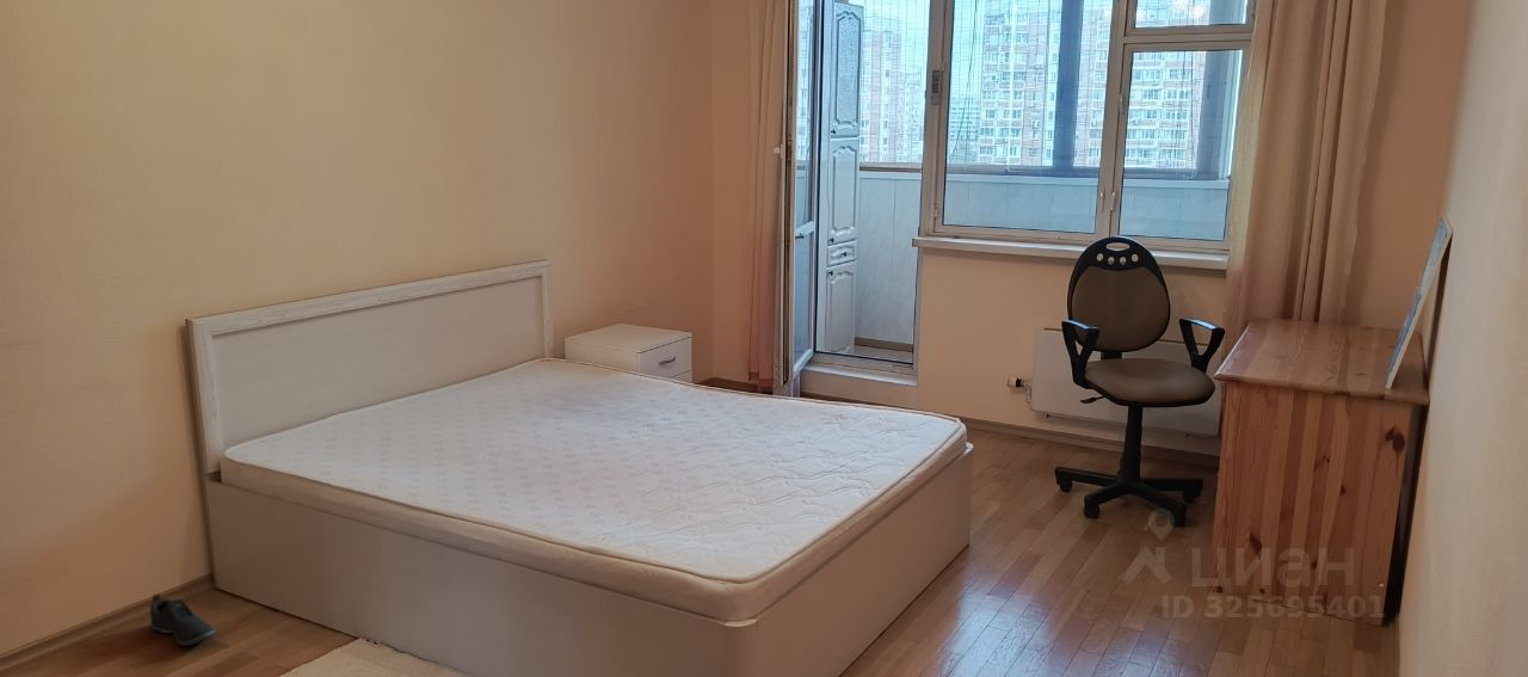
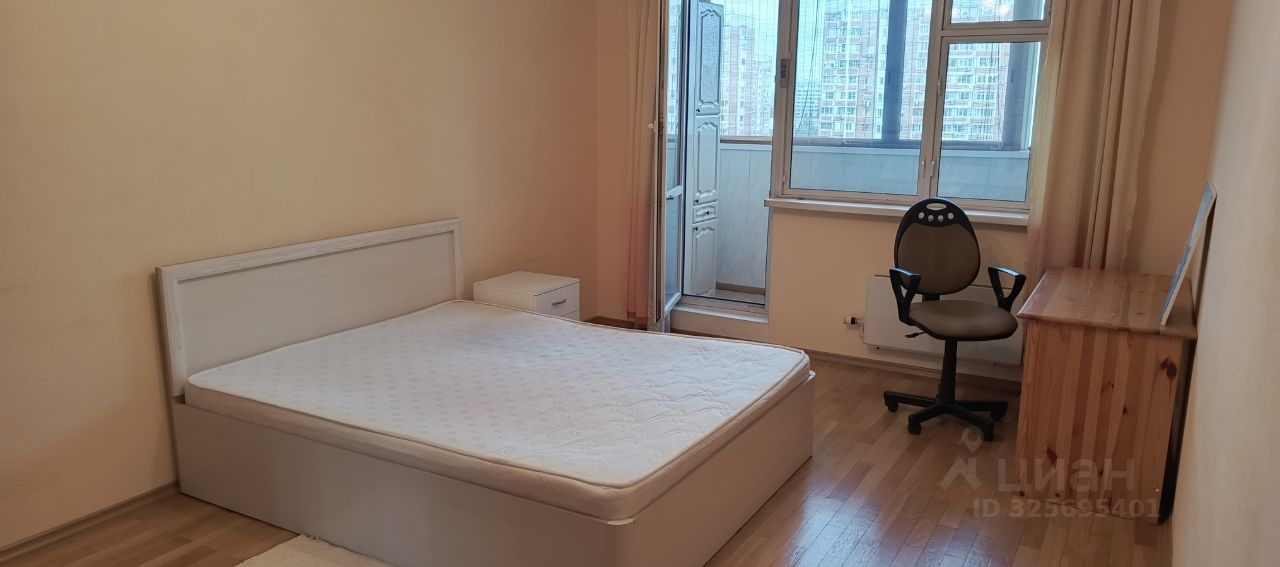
- shoe (180, 618)
